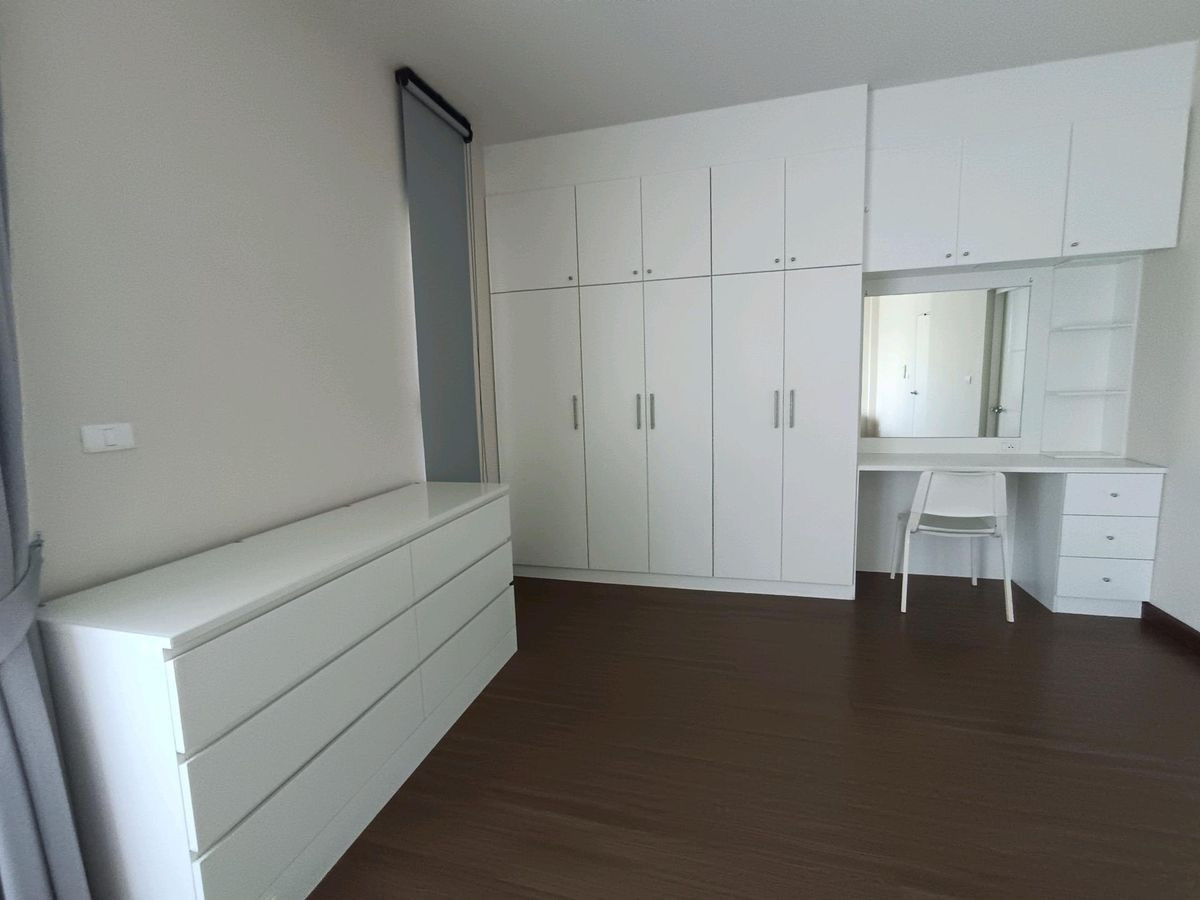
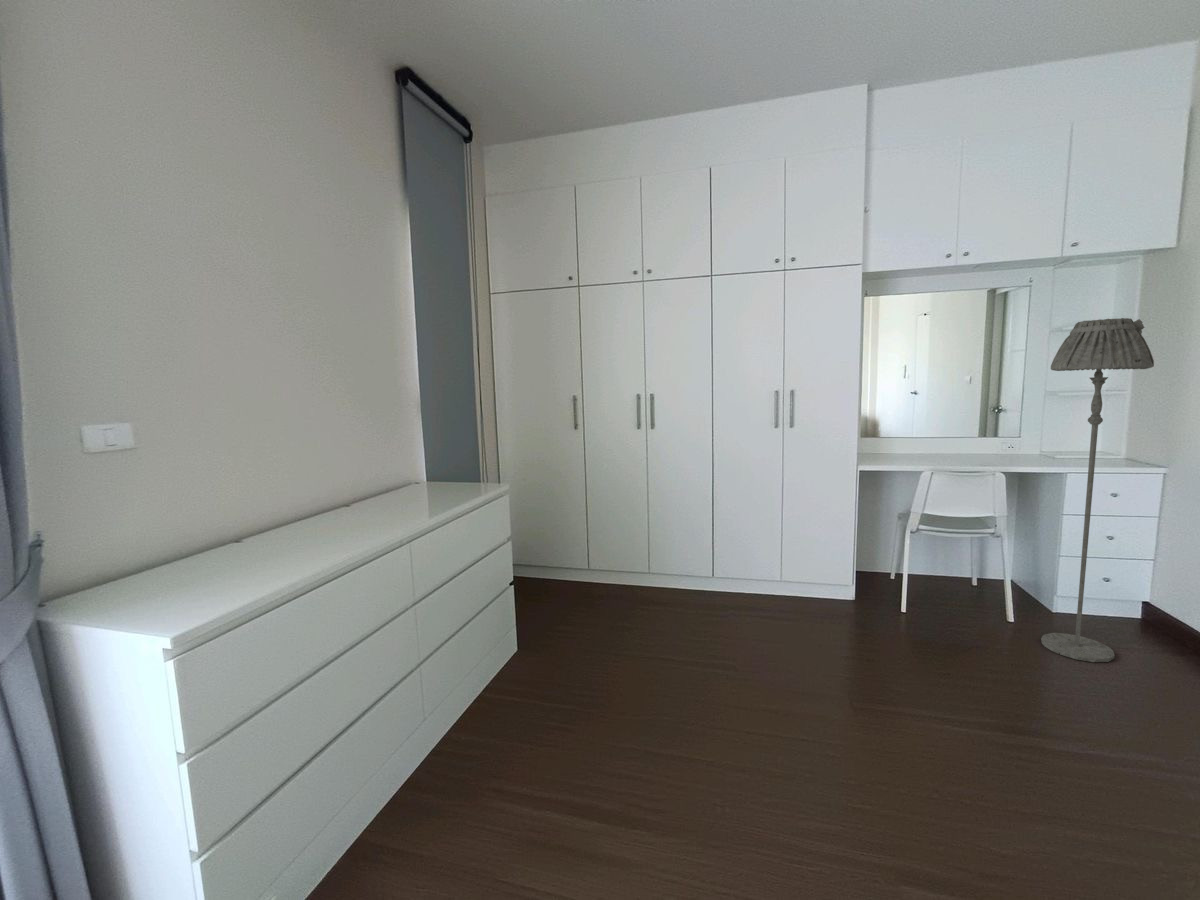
+ floor lamp (1089, 490)
